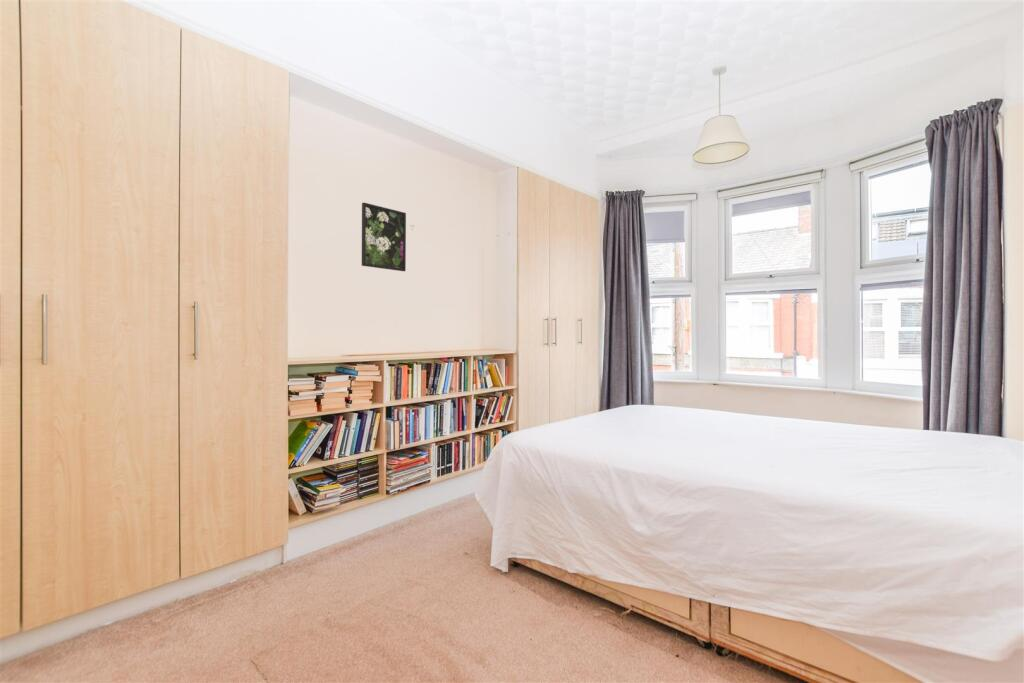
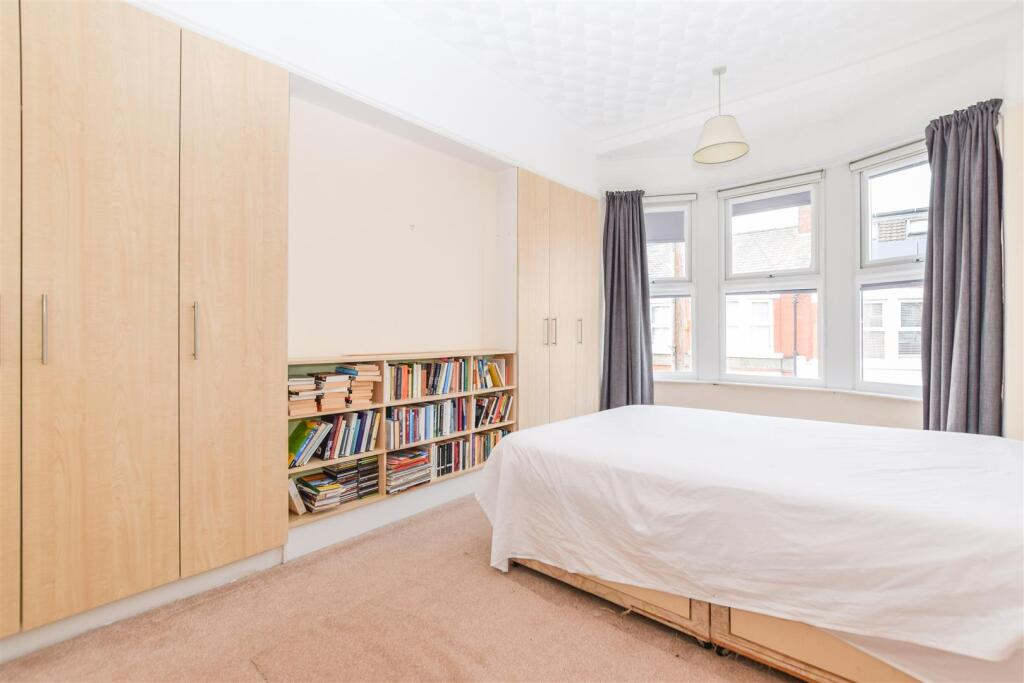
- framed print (384, 238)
